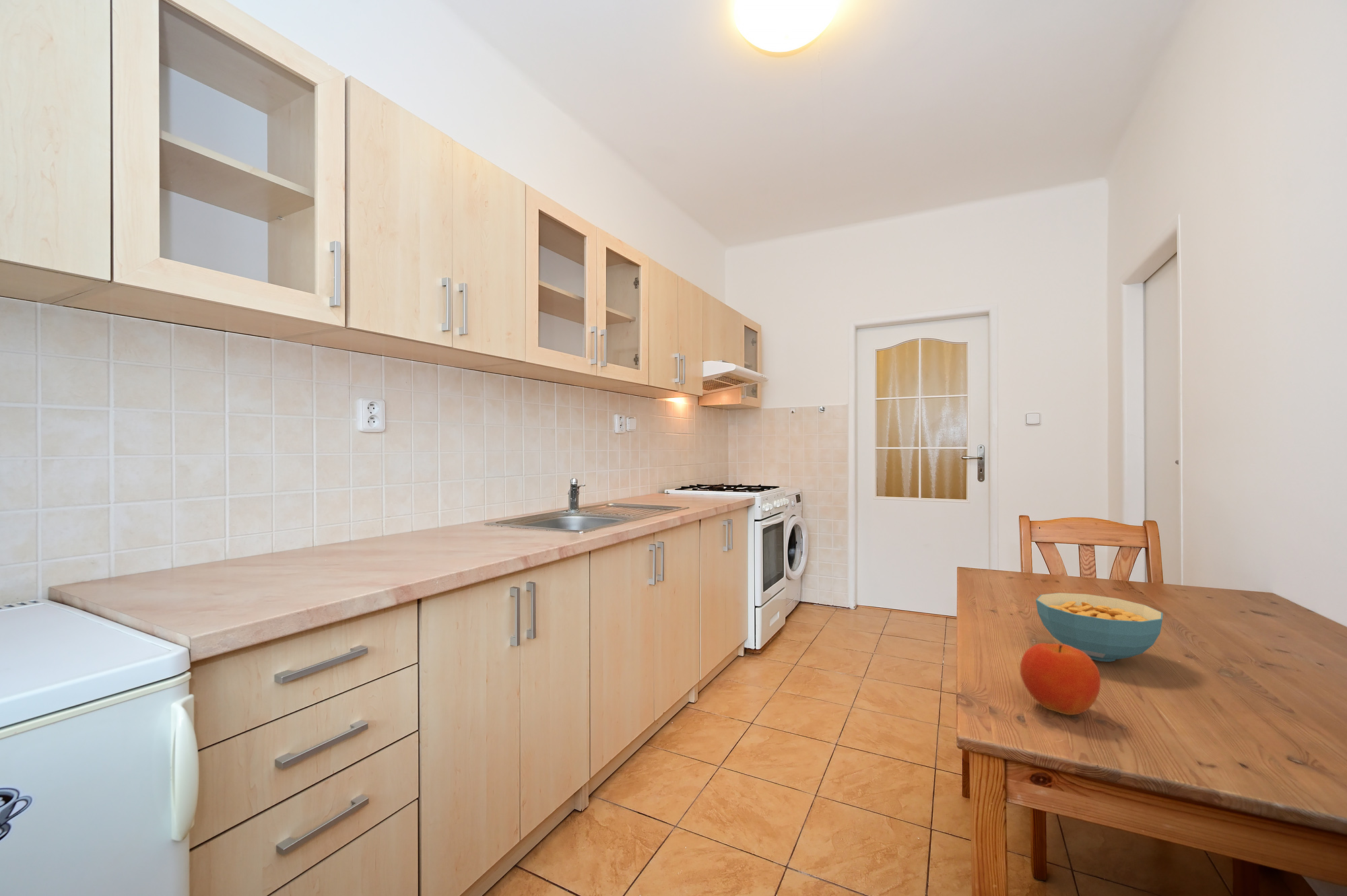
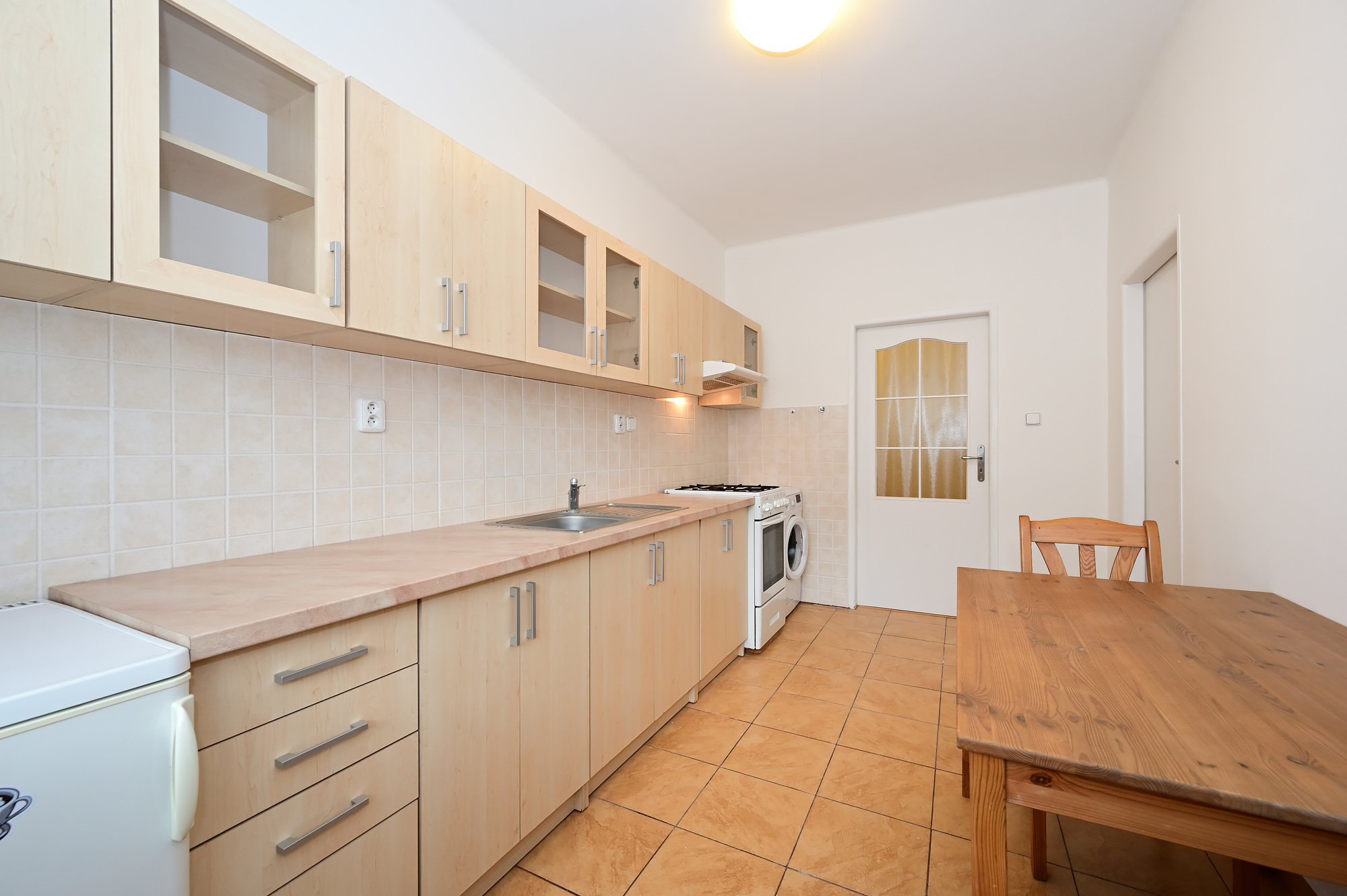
- fruit (1059, 677)
- cereal bowl (1096, 631)
